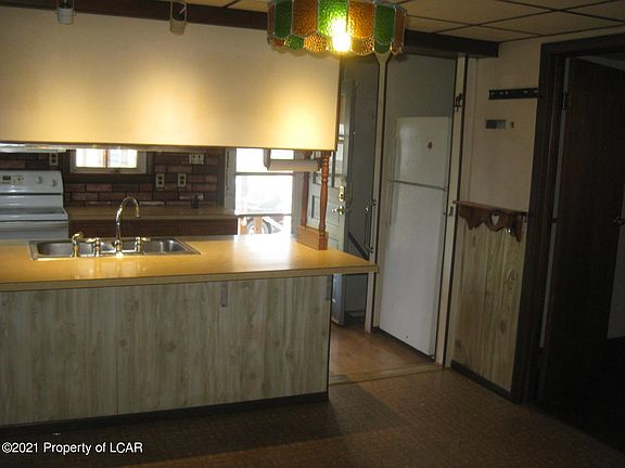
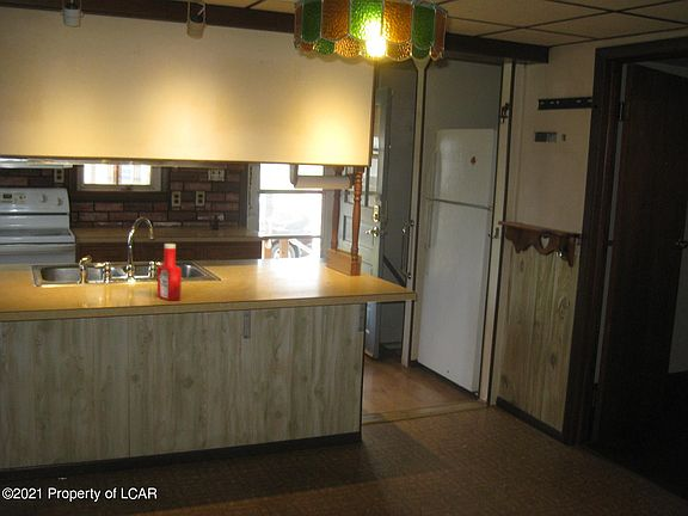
+ soap bottle (168, 271)
